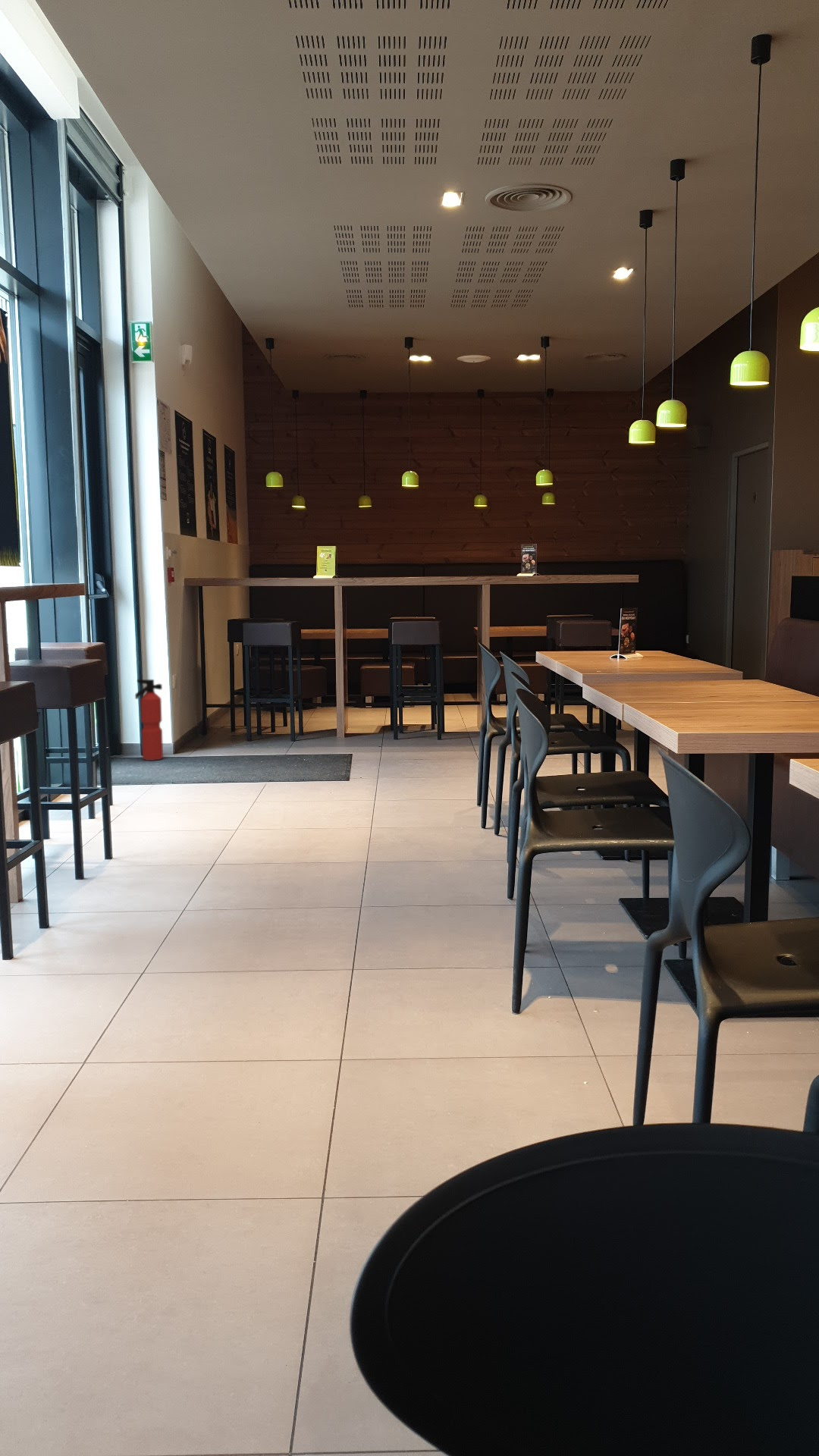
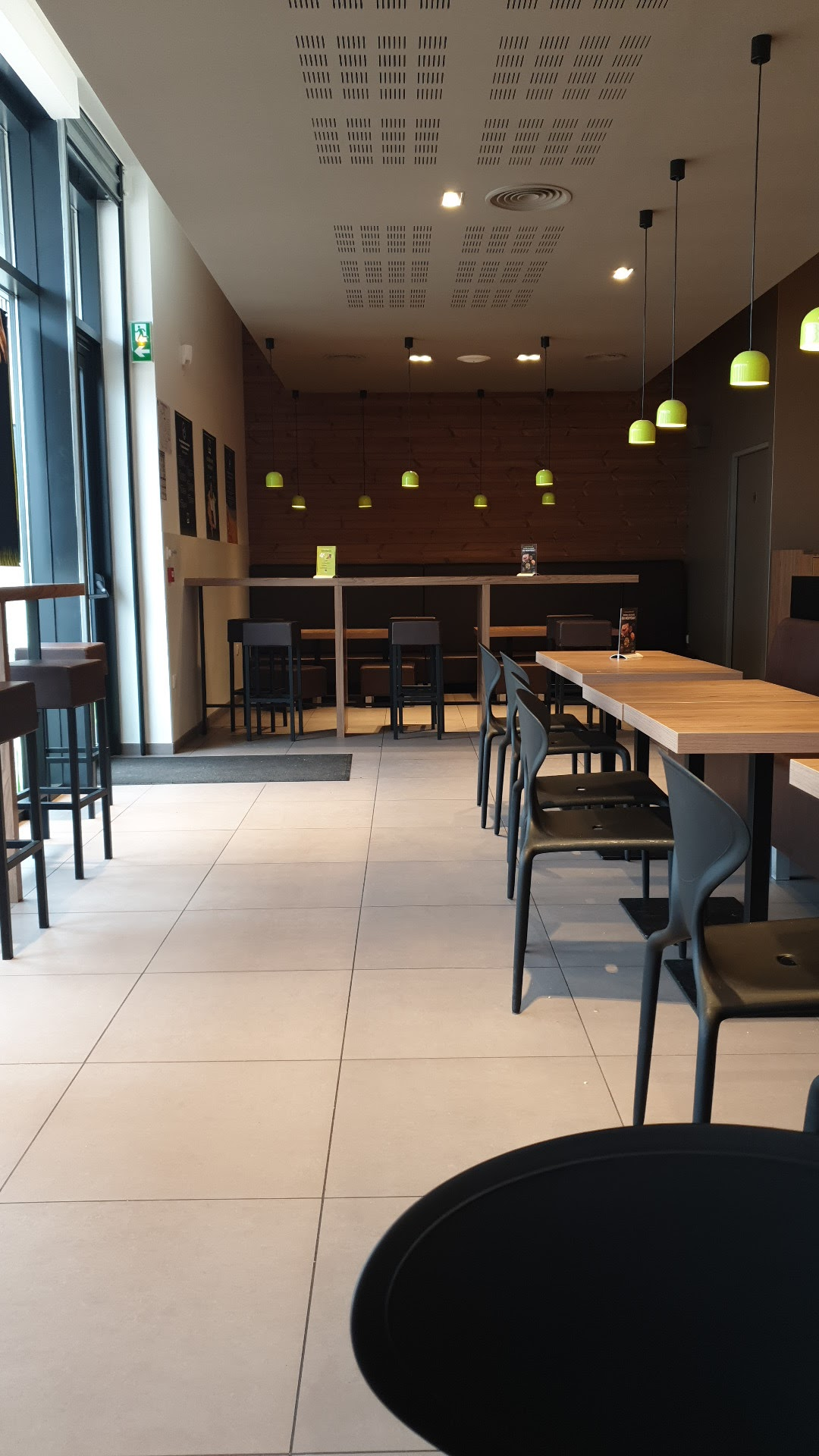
- fire extinguisher (149, 719)
